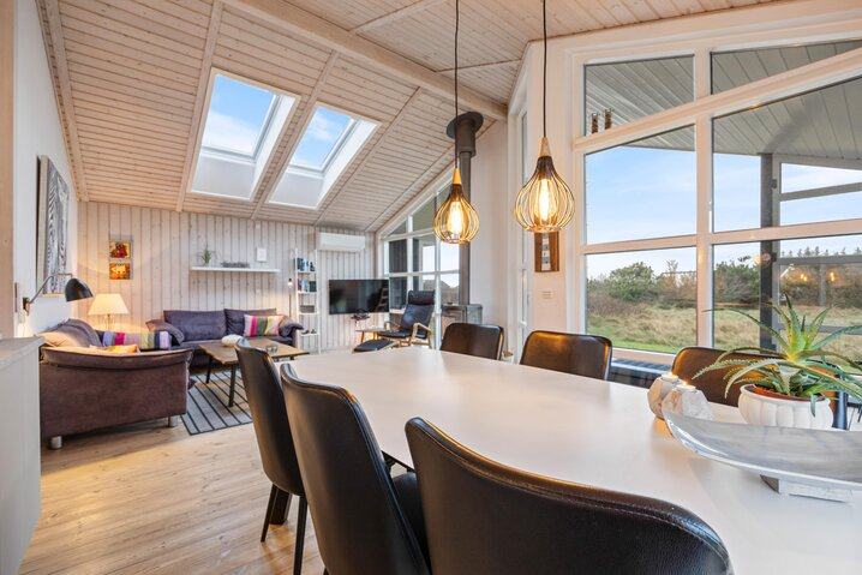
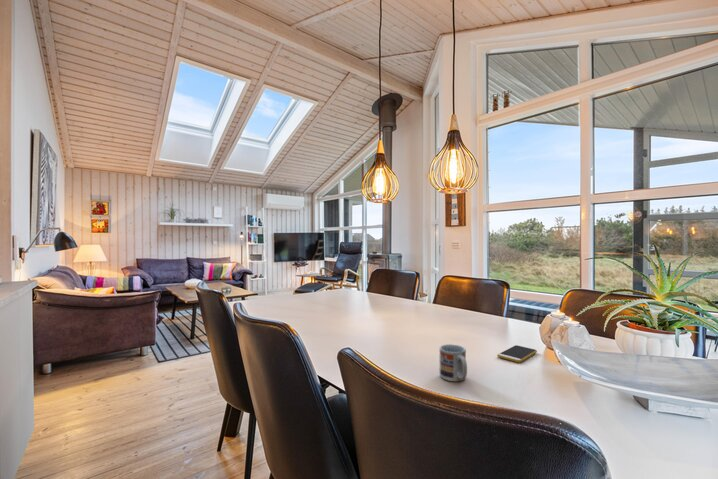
+ cup (455, 364)
+ smartphone (517, 353)
